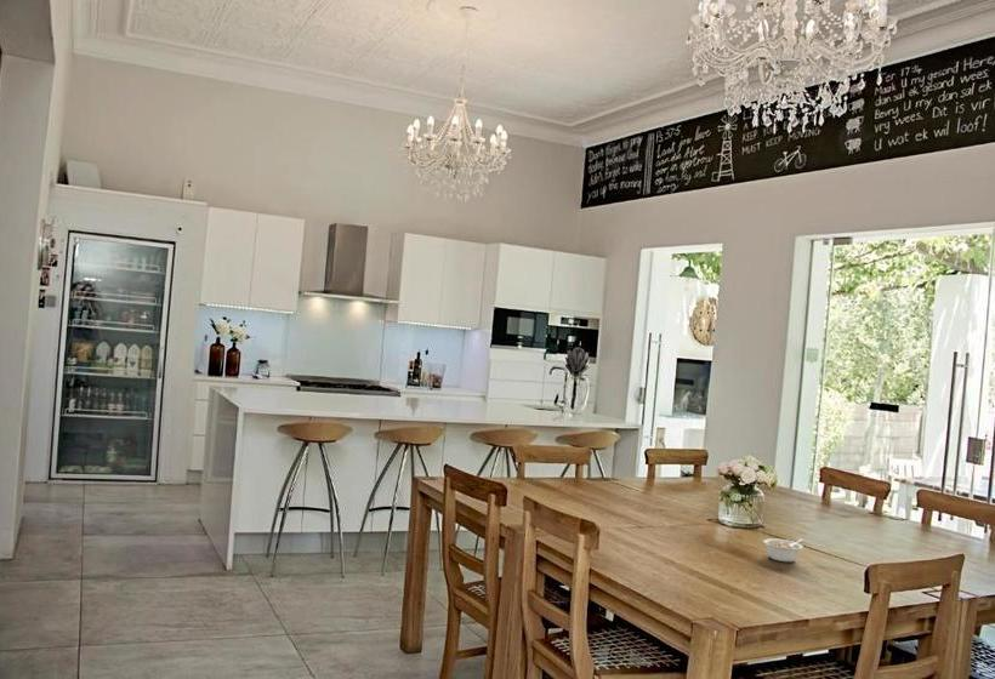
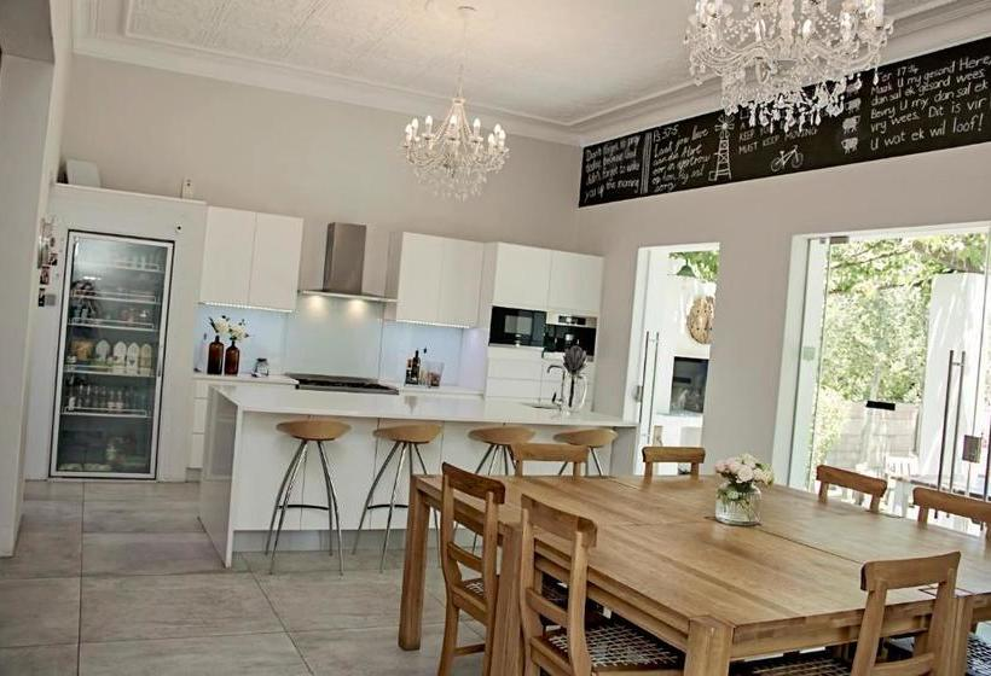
- legume (783, 549)
